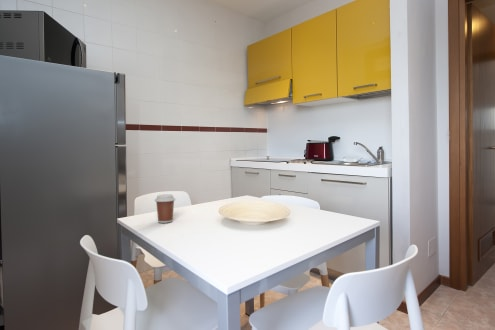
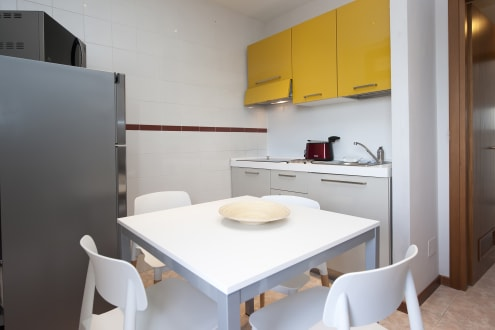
- coffee cup (165, 208)
